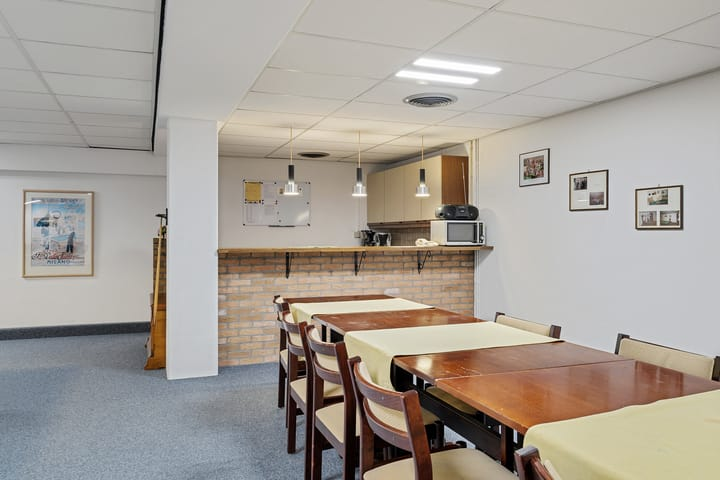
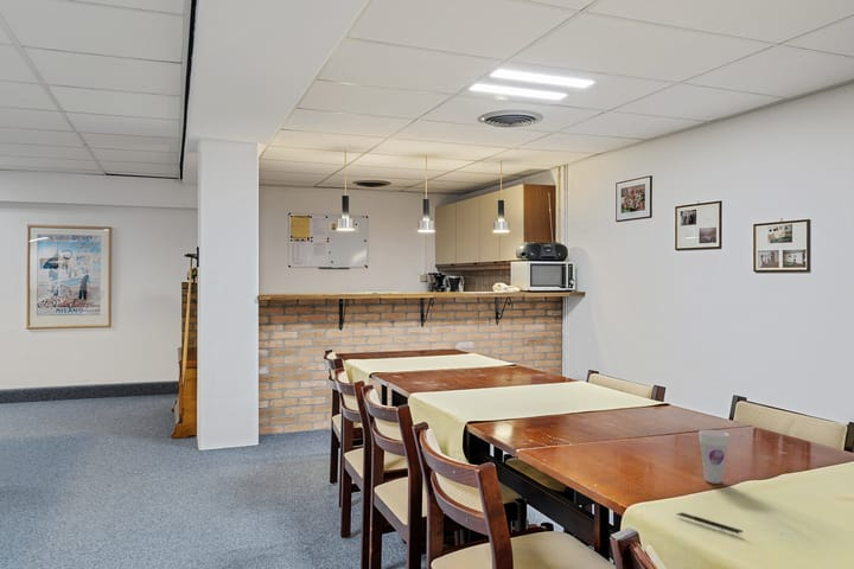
+ cup (713, 456)
+ pen (707, 522)
